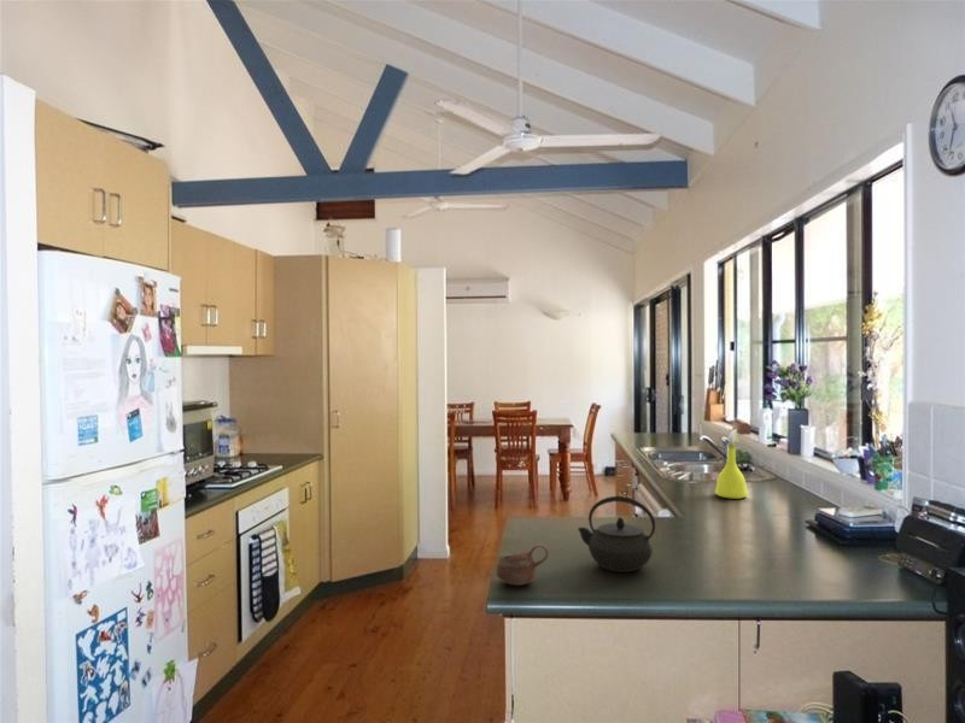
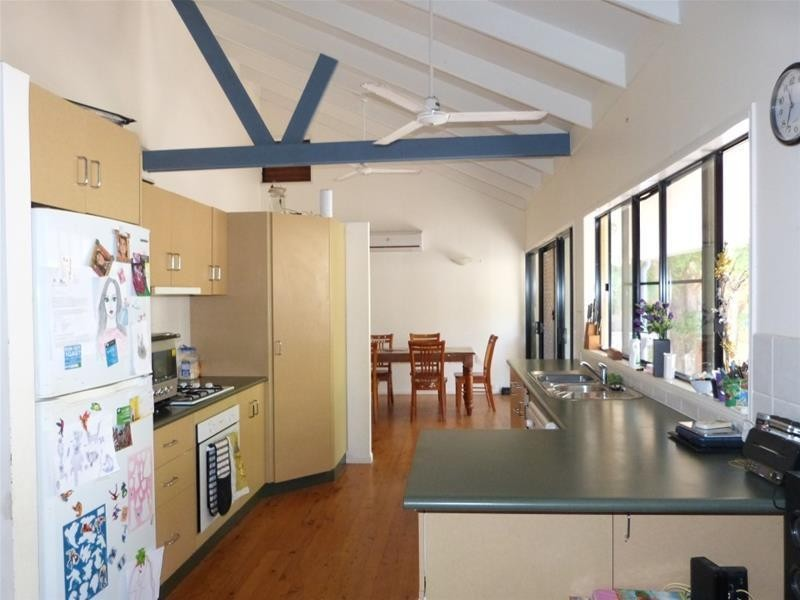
- kettle (615, 530)
- cup (520, 563)
- spray bottle (731, 463)
